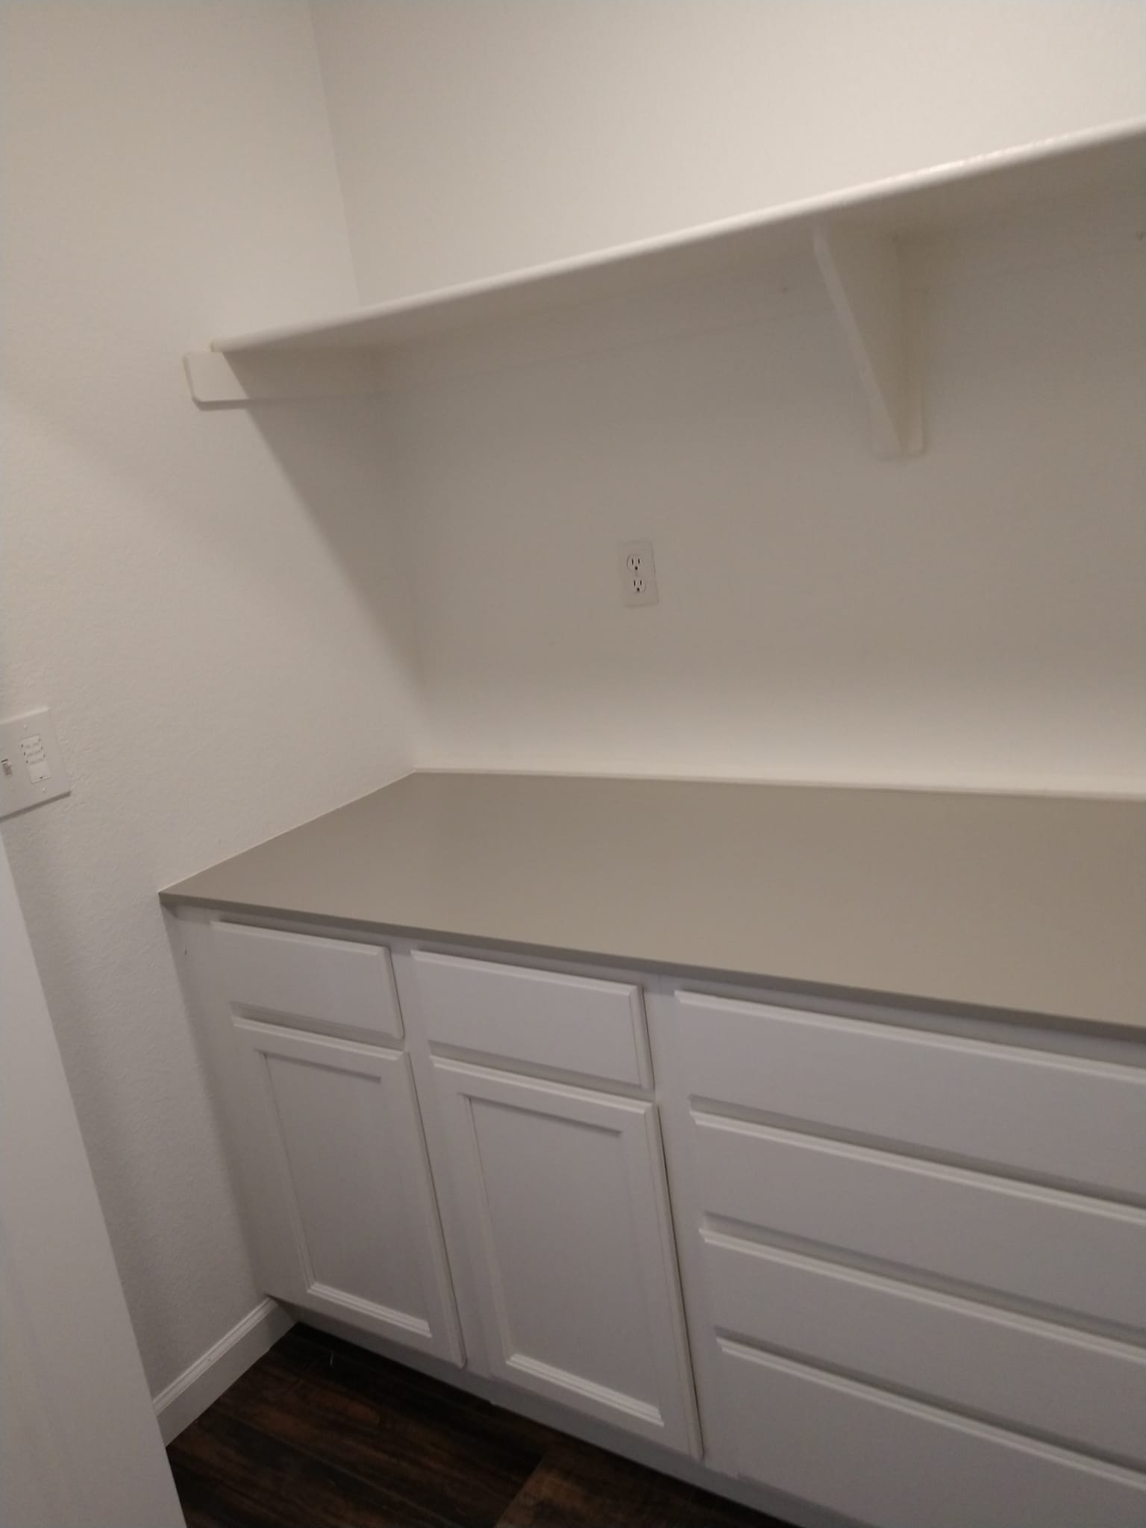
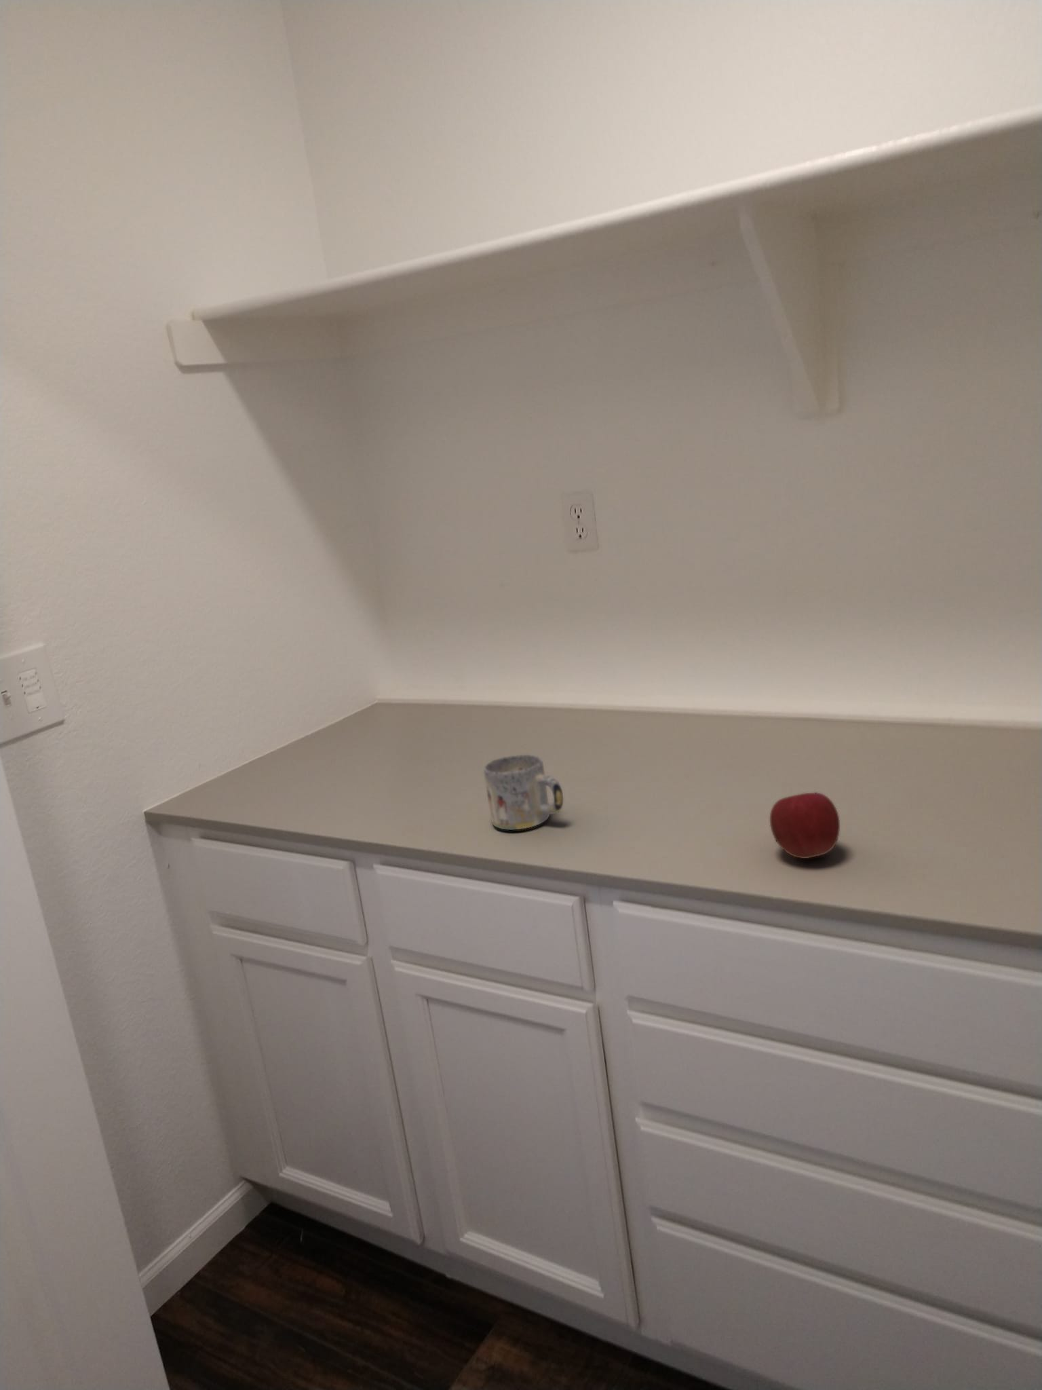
+ mug (528, 792)
+ apple (803, 823)
